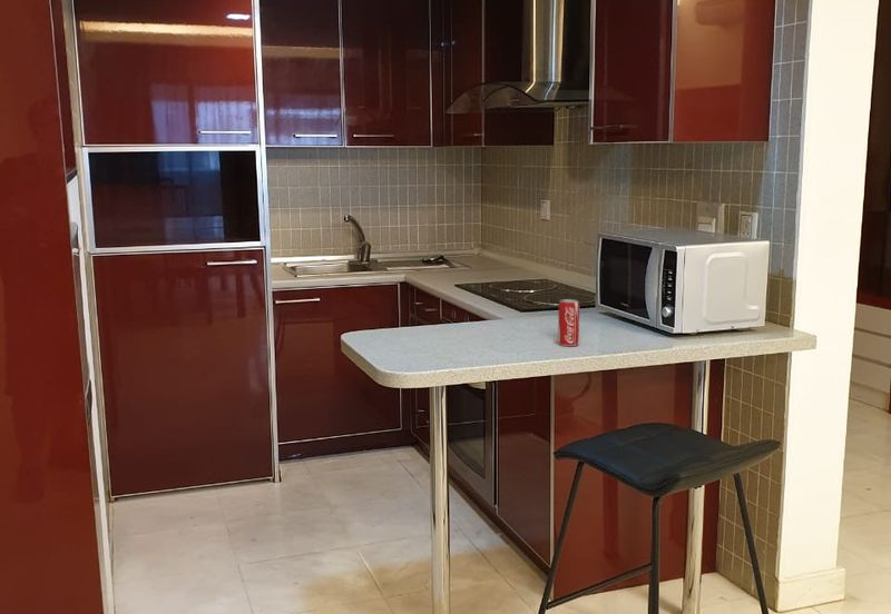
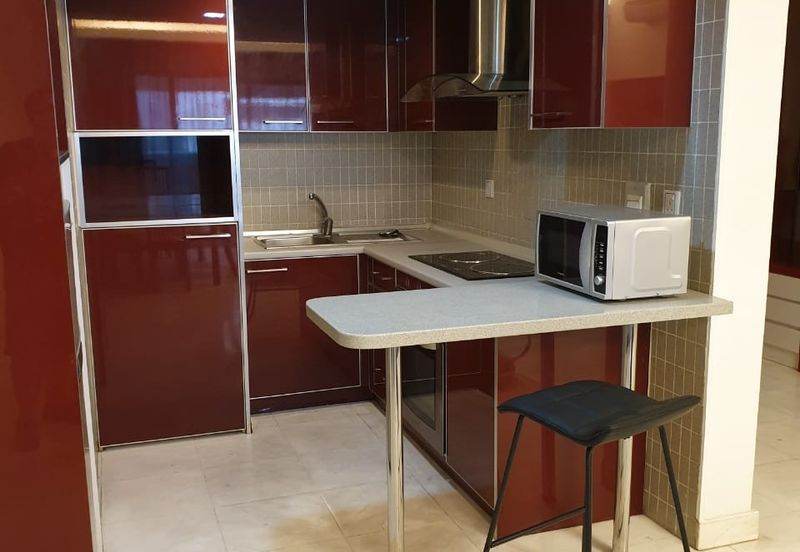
- beverage can (568, 321)
